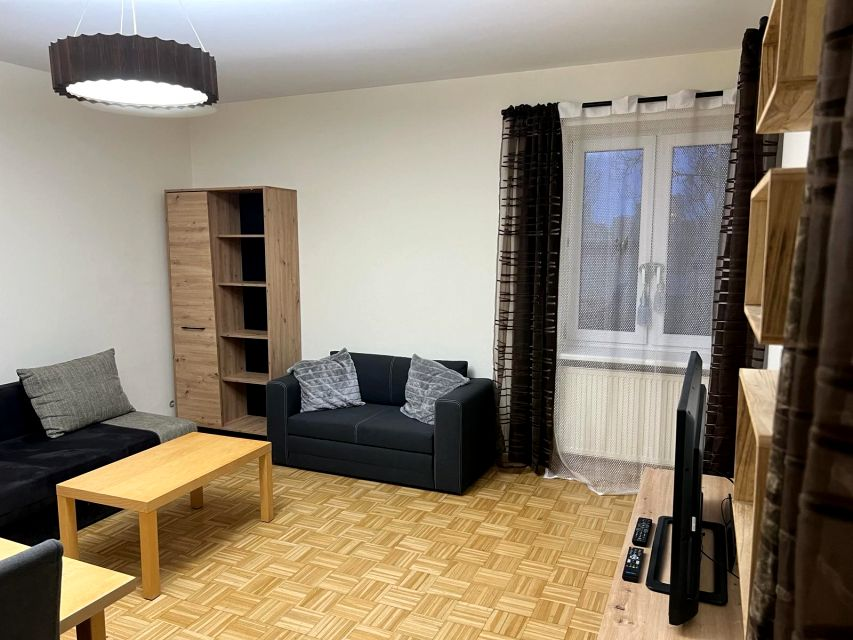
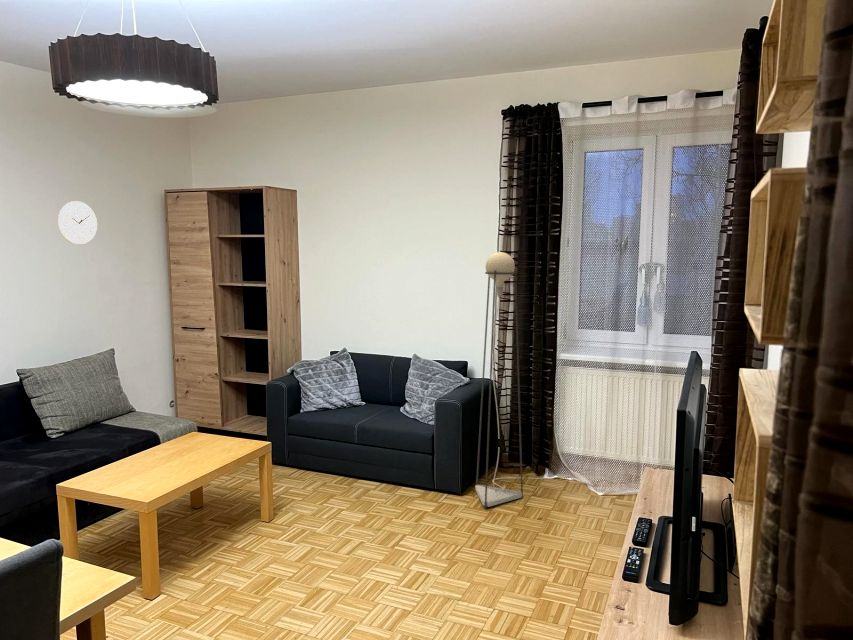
+ wall clock (78, 223)
+ floor lamp (517, 370)
